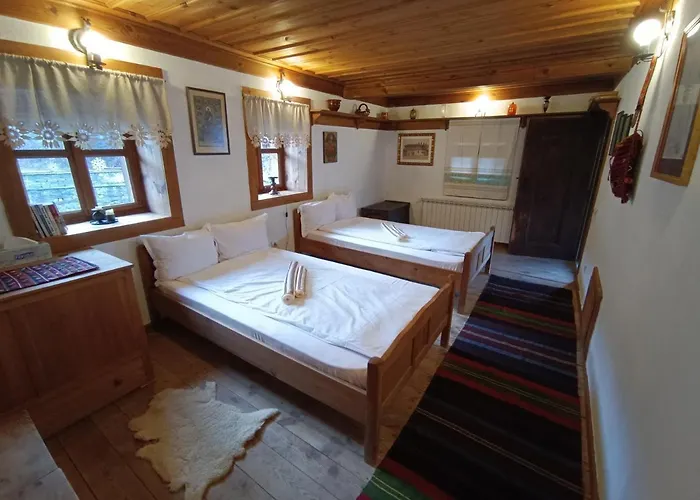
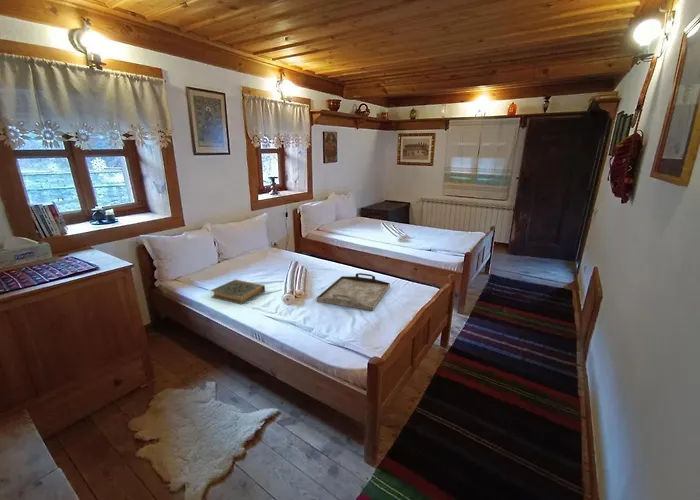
+ serving tray (355, 288)
+ hardback book (238, 290)
